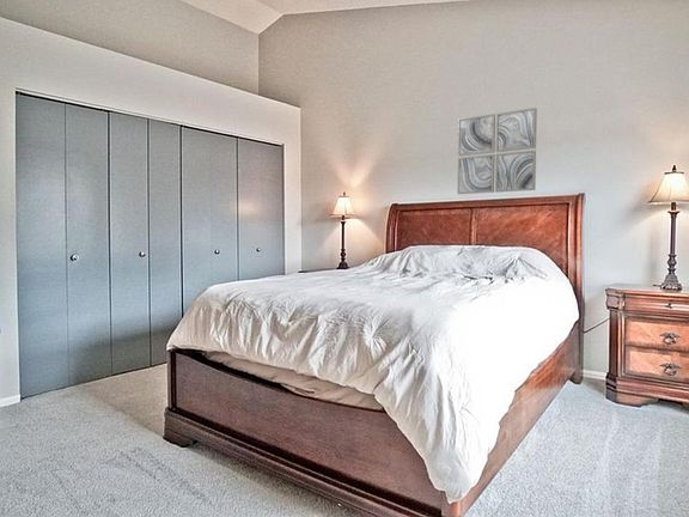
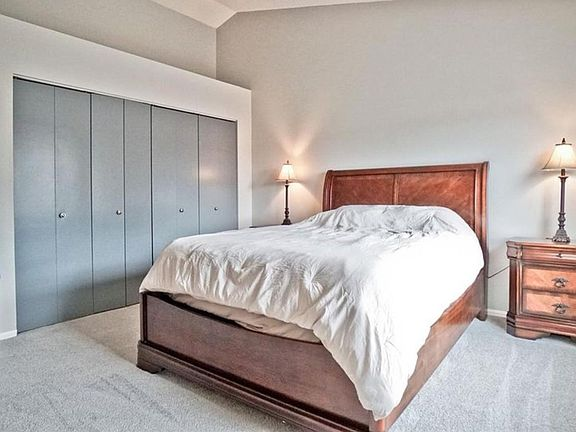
- wall art (495, 154)
